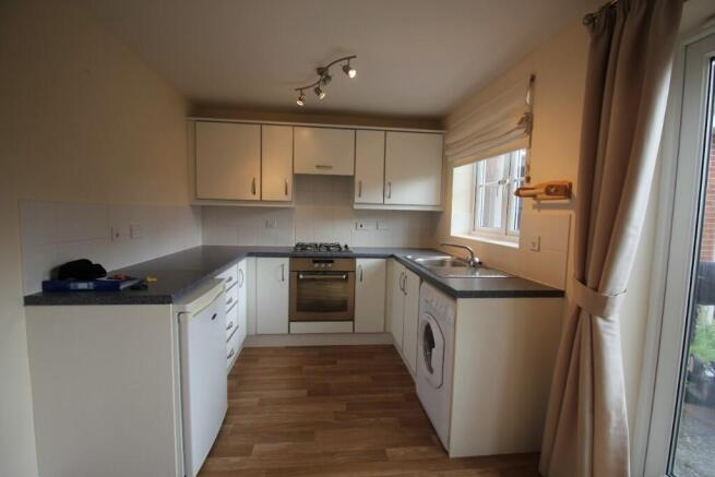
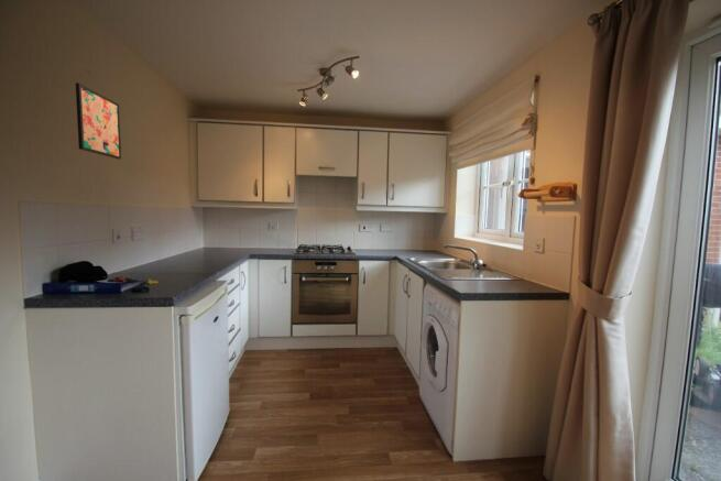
+ wall art (100, 124)
